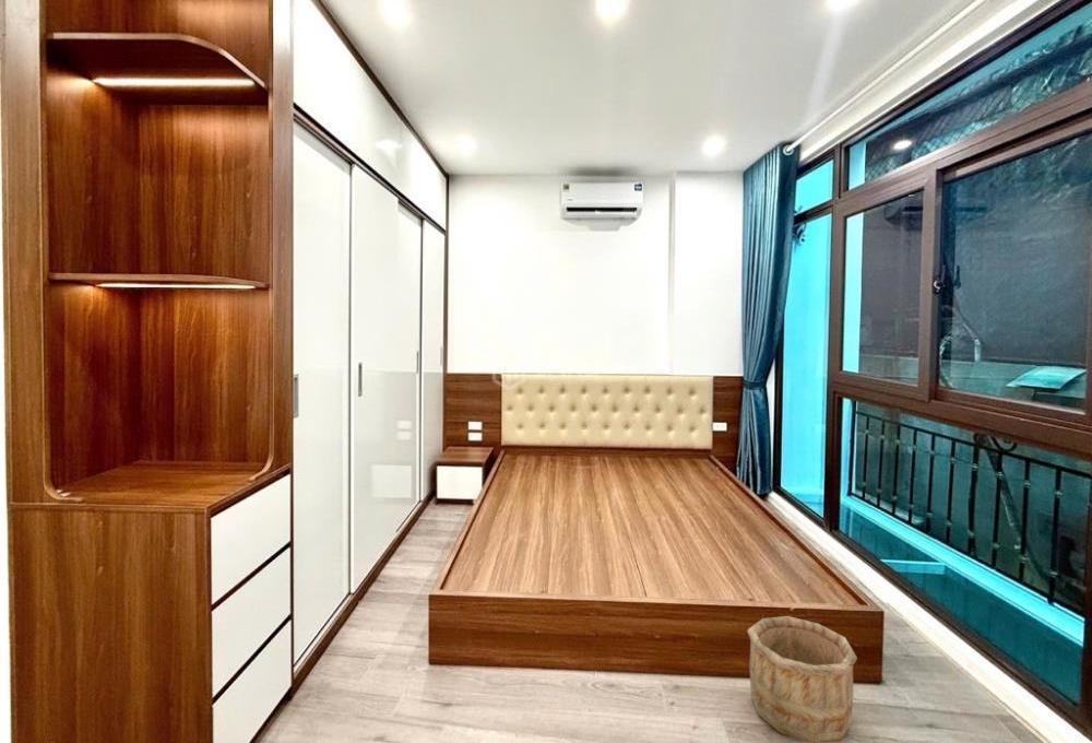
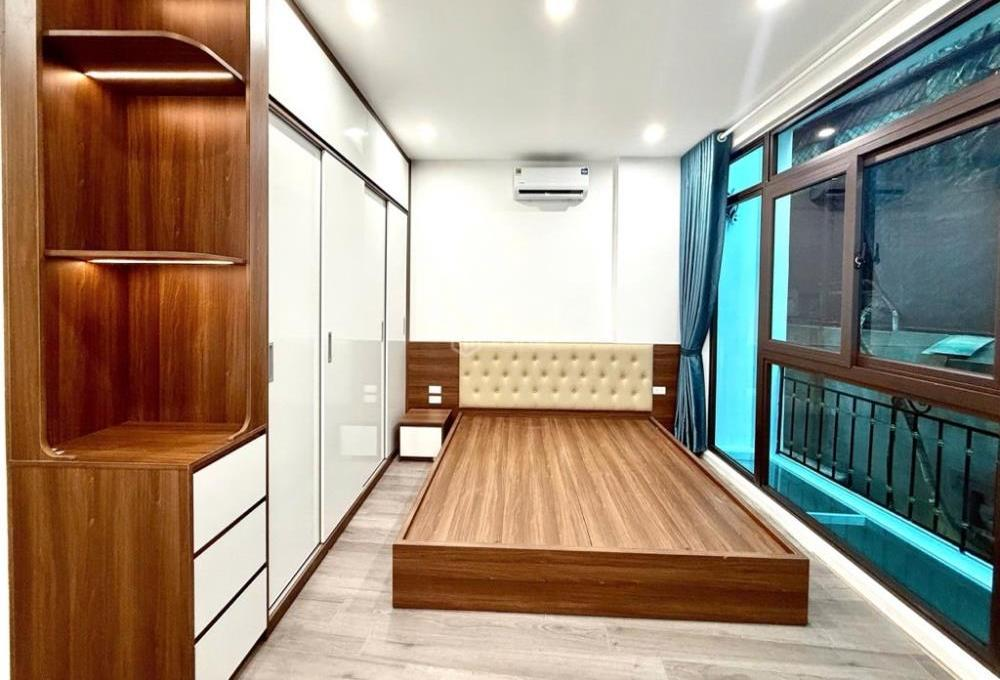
- wooden bucket (799, 675)
